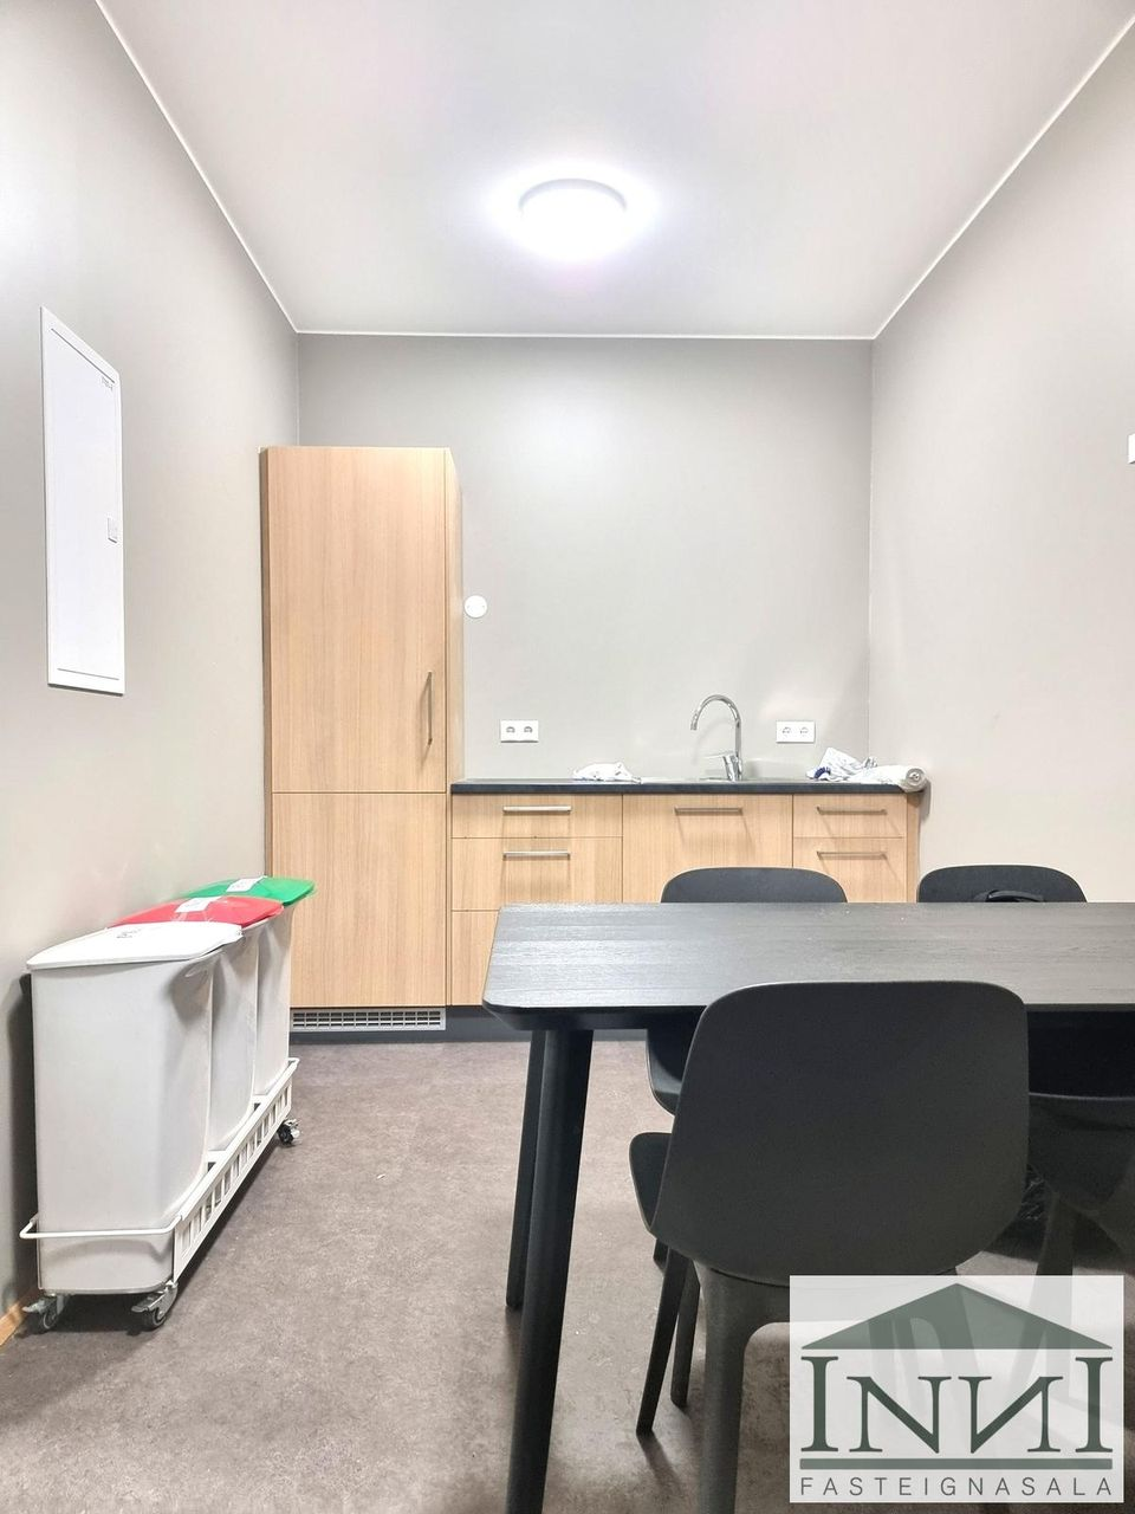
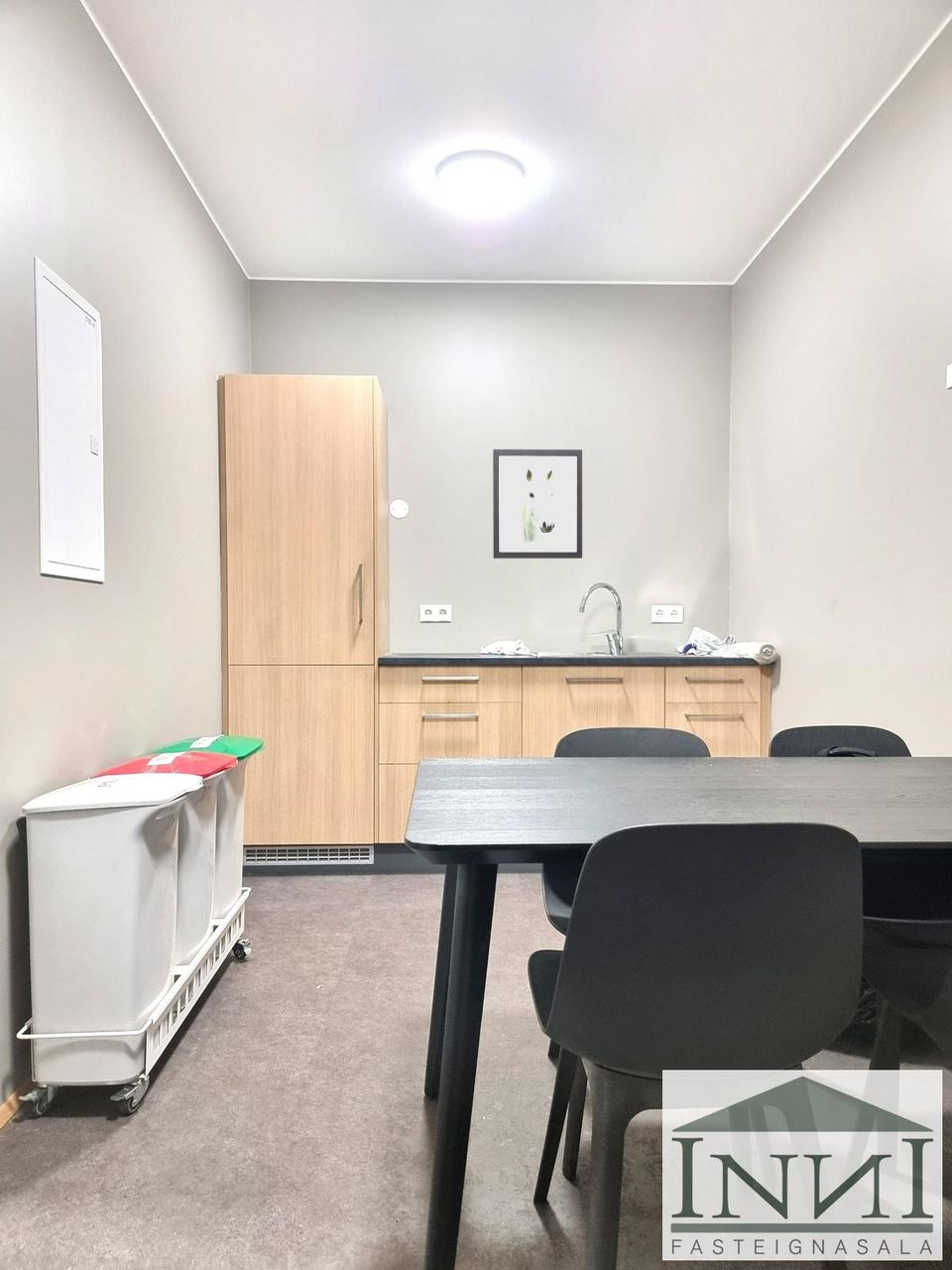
+ wall art (537, 504)
